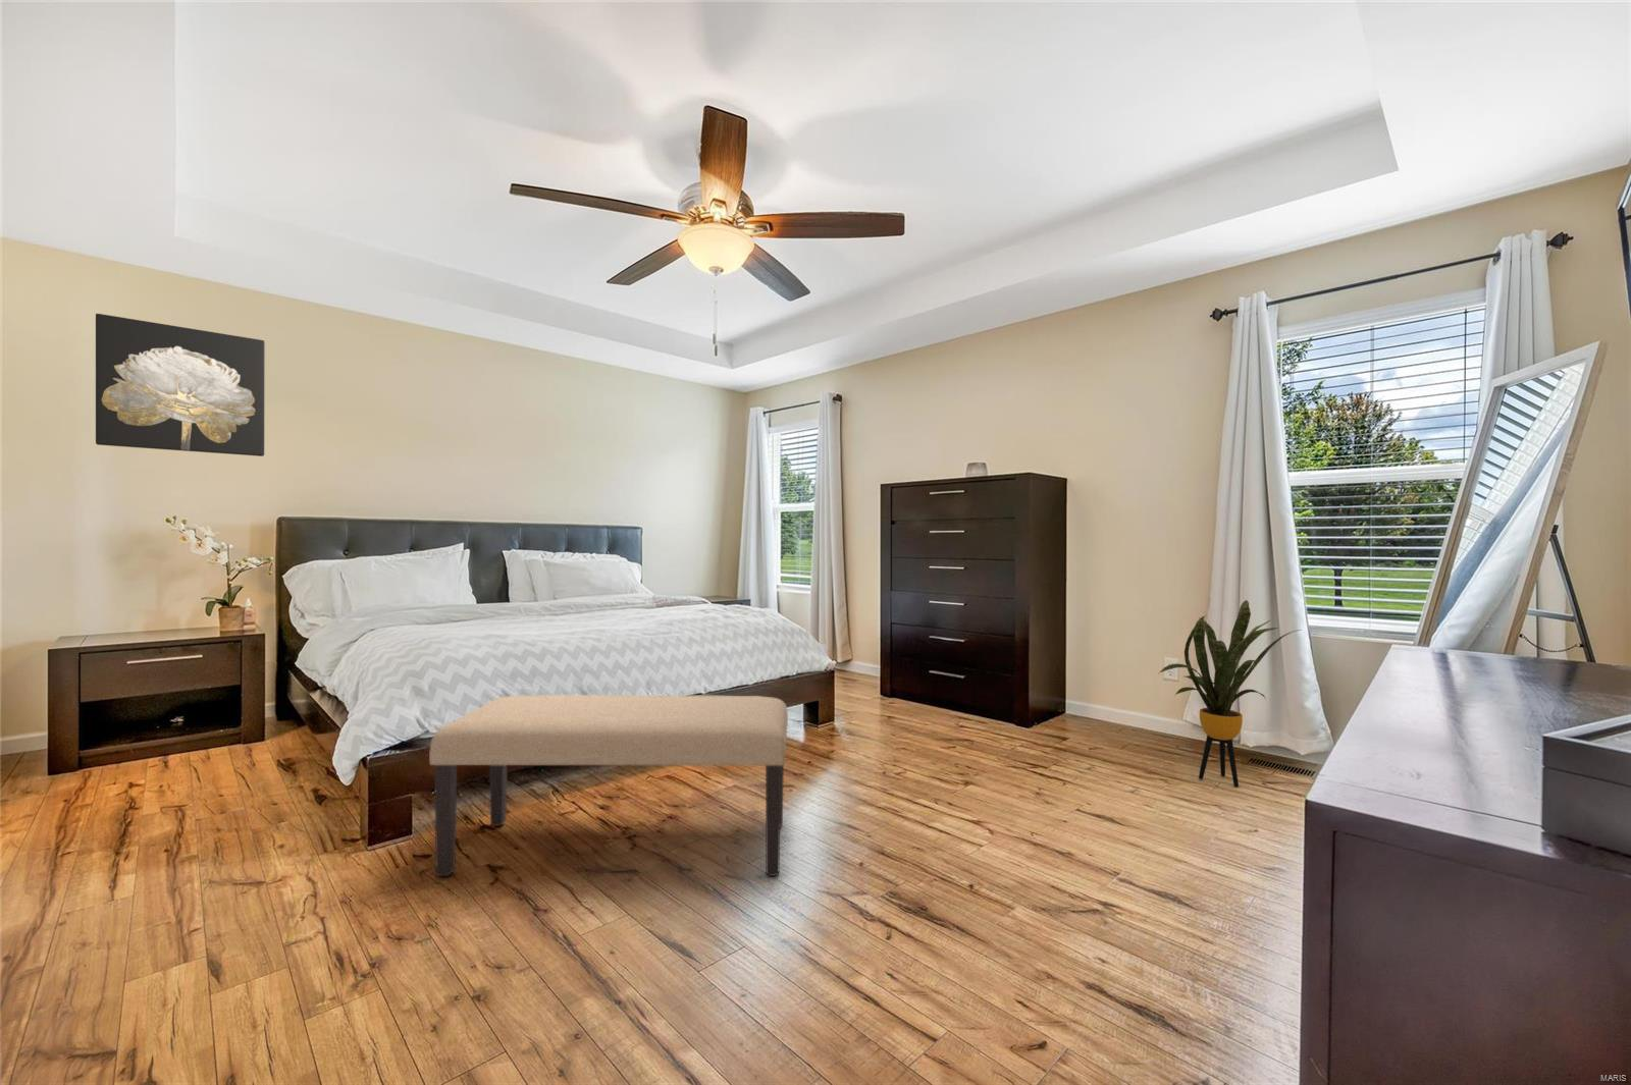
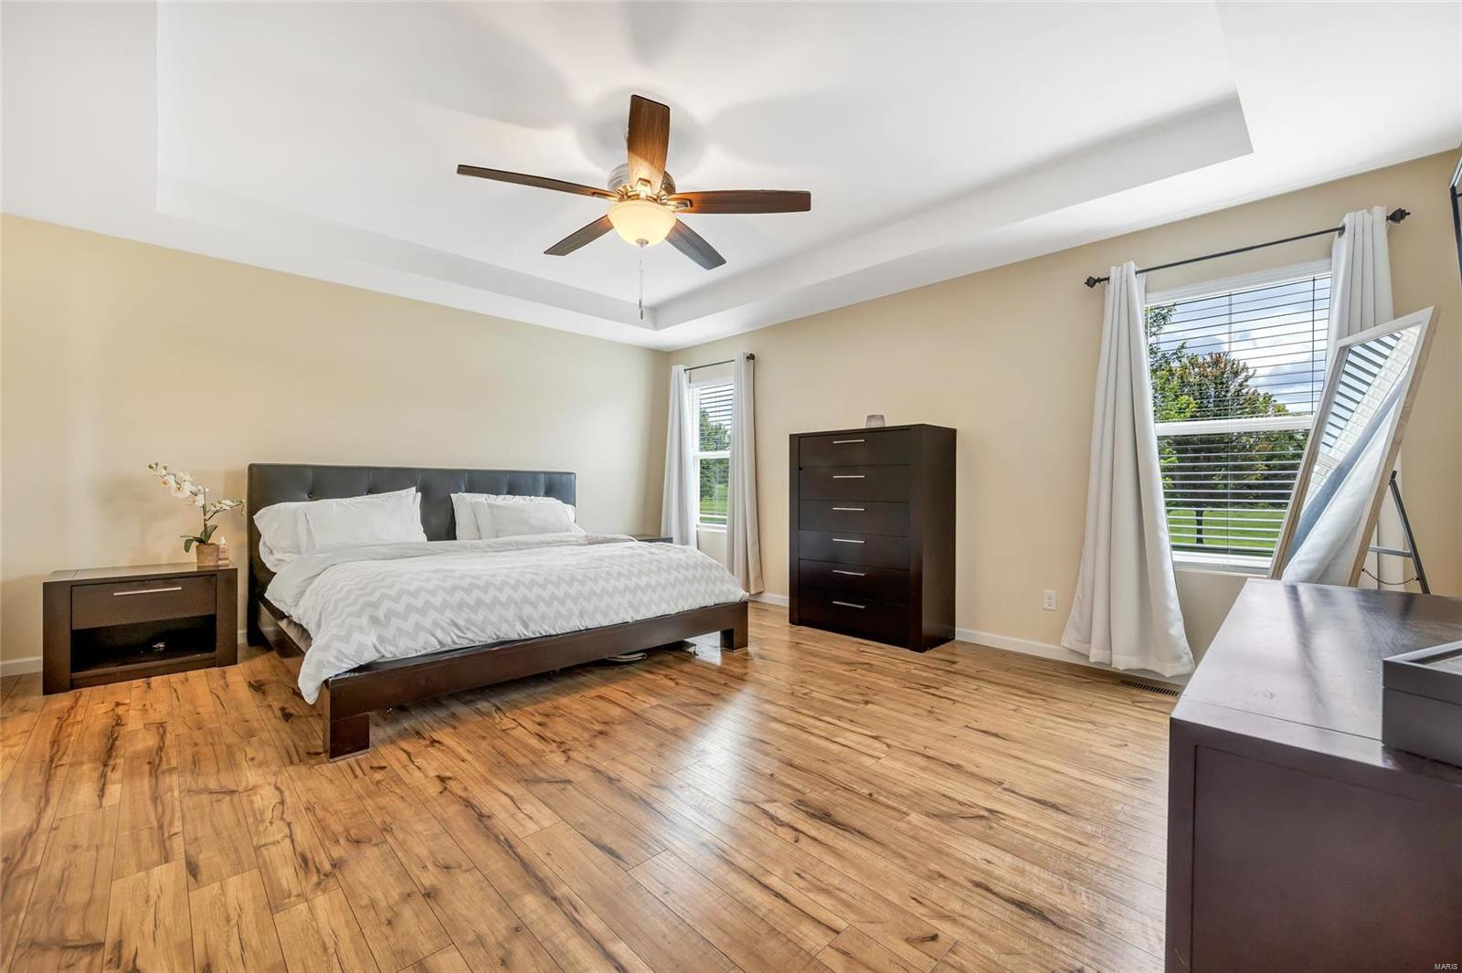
- wall art (184, 389)
- bench (625, 764)
- house plant (1231, 691)
